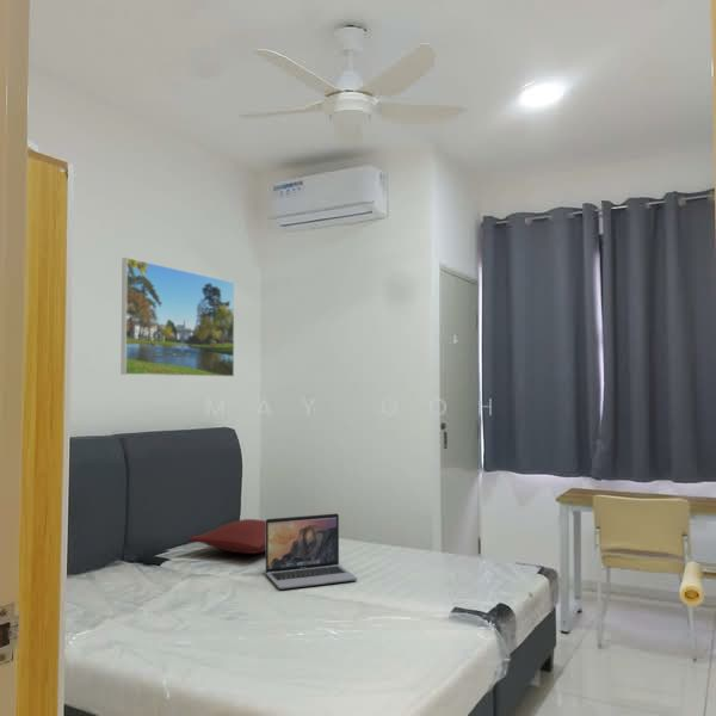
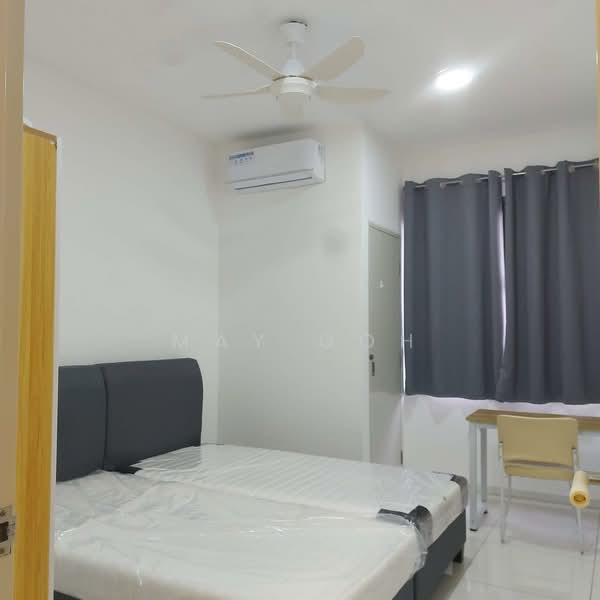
- laptop (310, 549)
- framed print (184, 322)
- pillow (247, 536)
